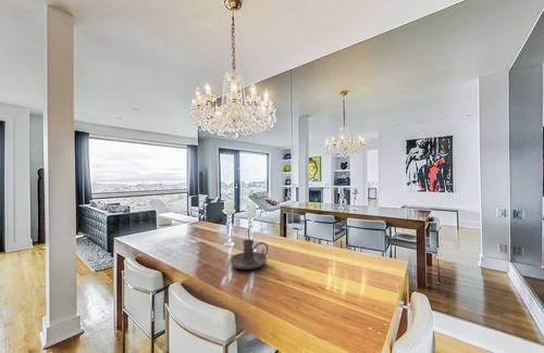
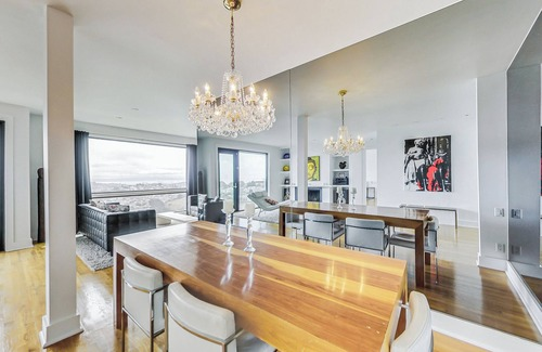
- candle holder (251, 251)
